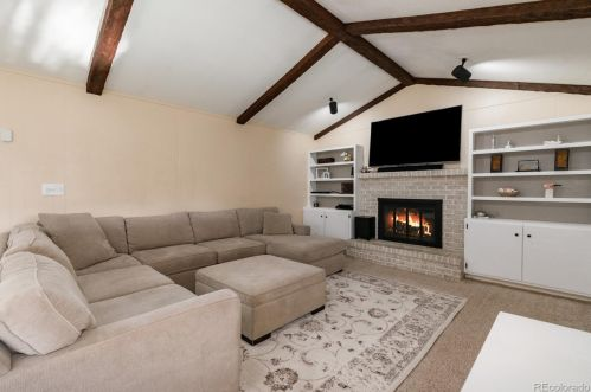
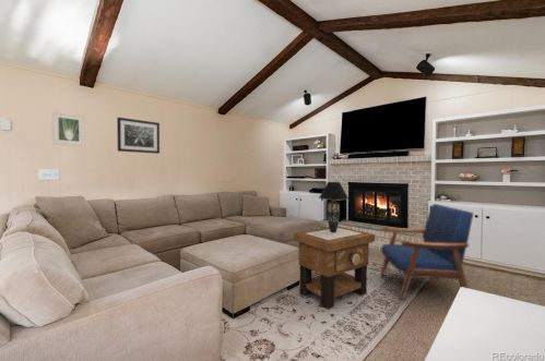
+ table lamp (333, 206)
+ wall art (139, 136)
+ armchair (422, 246)
+ side table (334, 263)
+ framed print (69, 129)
